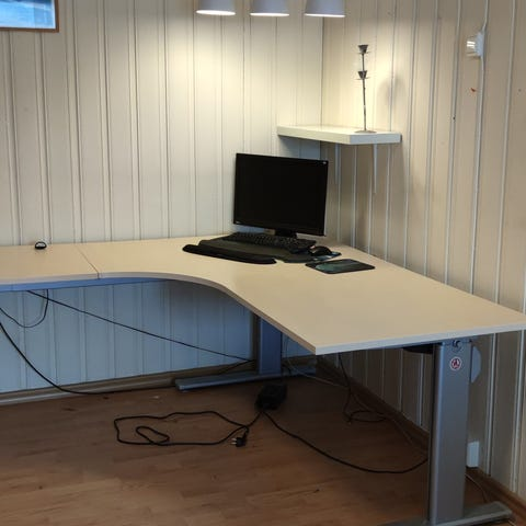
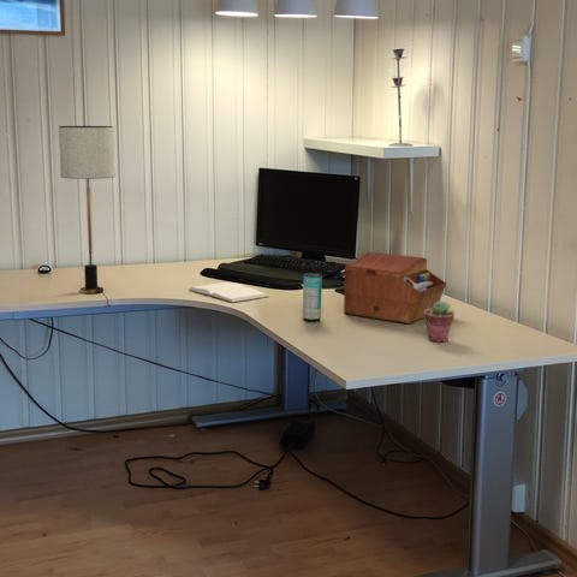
+ book (227, 290)
+ potted succulent (439, 320)
+ sewing box (394, 286)
+ table lamp (89, 209)
+ beverage can (311, 297)
